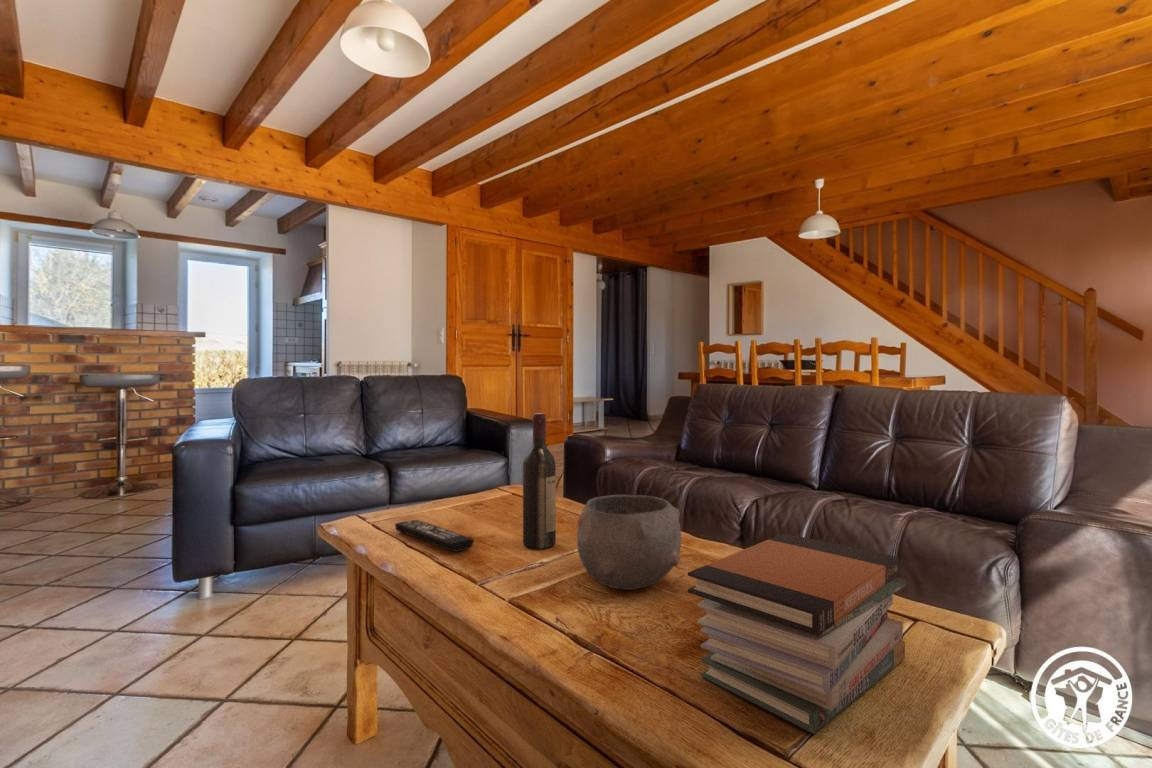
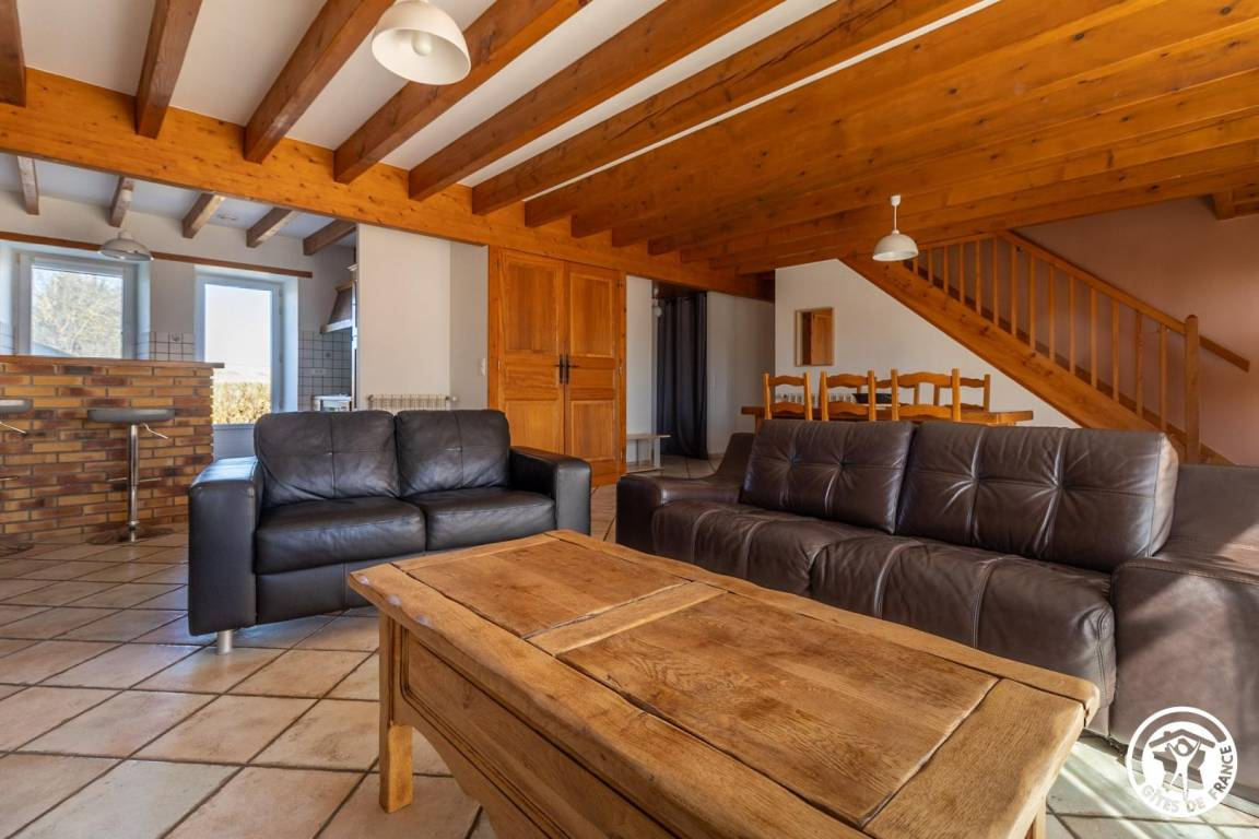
- wine bottle (539, 478)
- remote control (432, 534)
- bowl (627, 541)
- book stack (800, 616)
